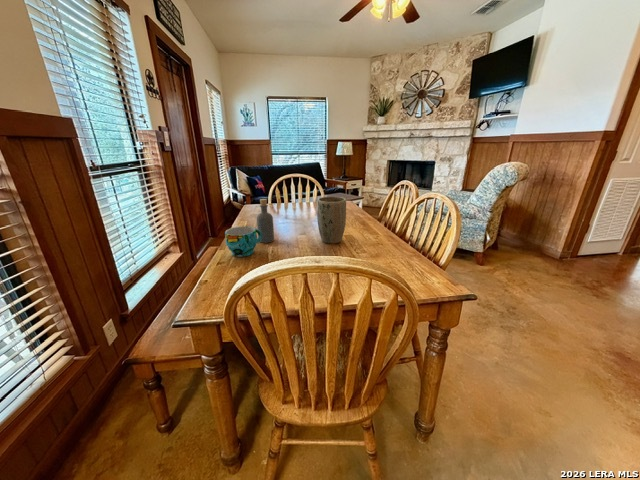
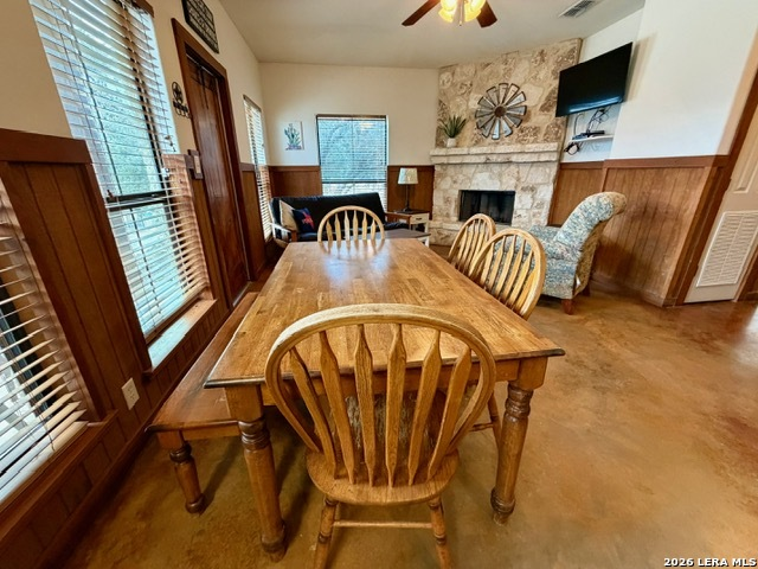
- cup (243, 241)
- plant pot (331, 220)
- bottle (264, 220)
